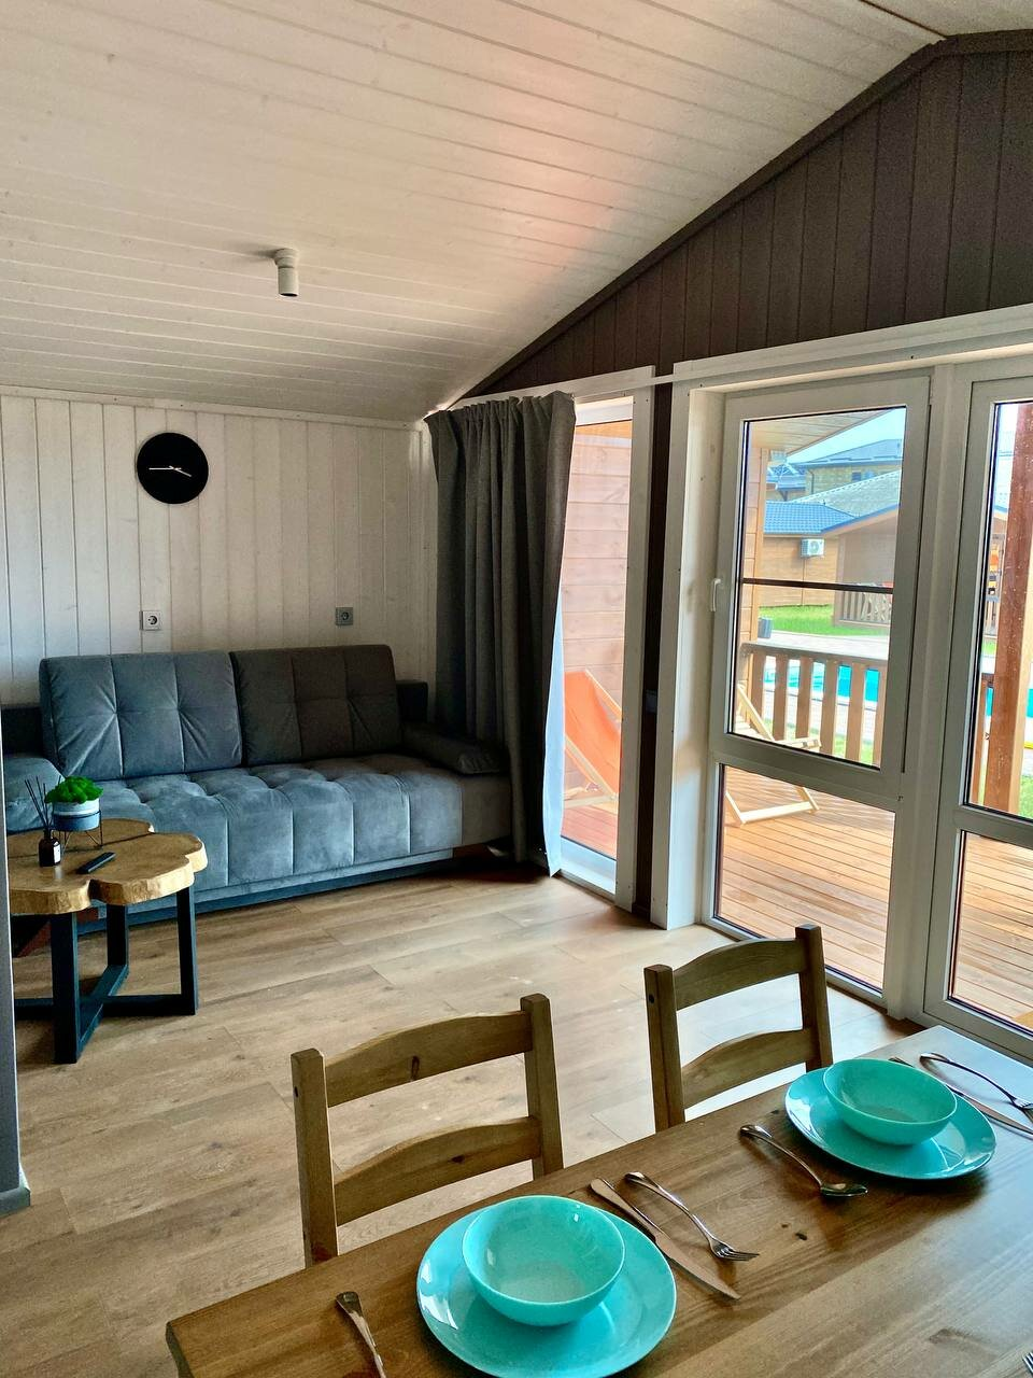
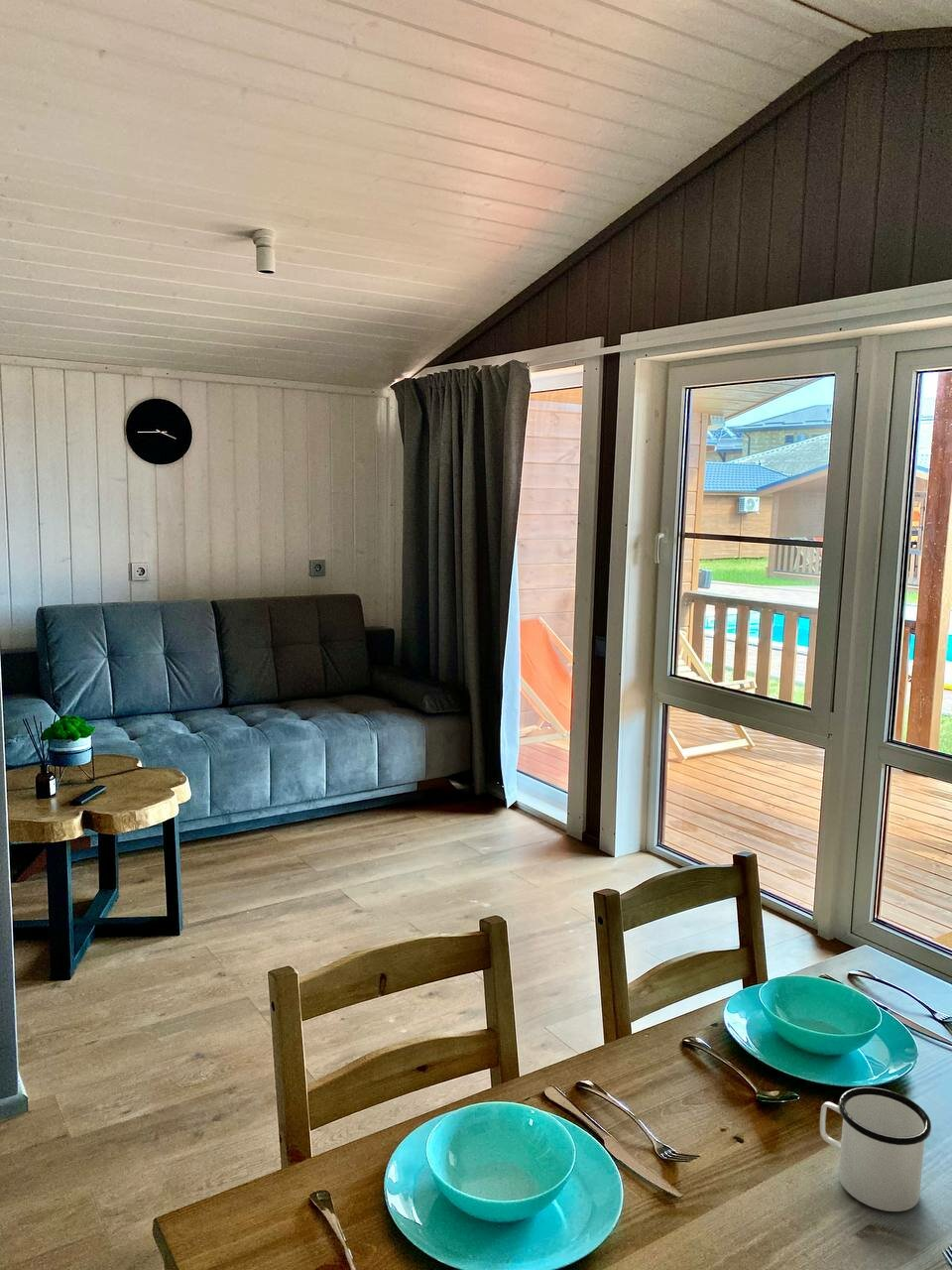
+ mug (870, 1143)
